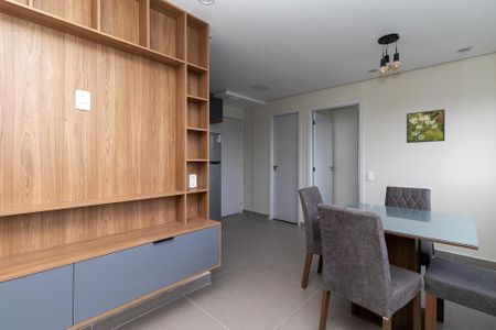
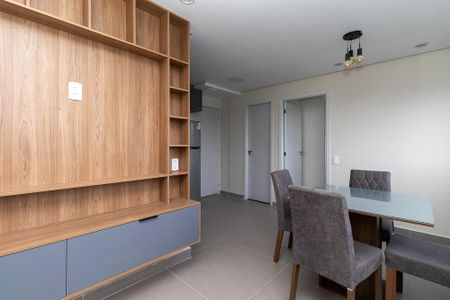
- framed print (424, 127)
